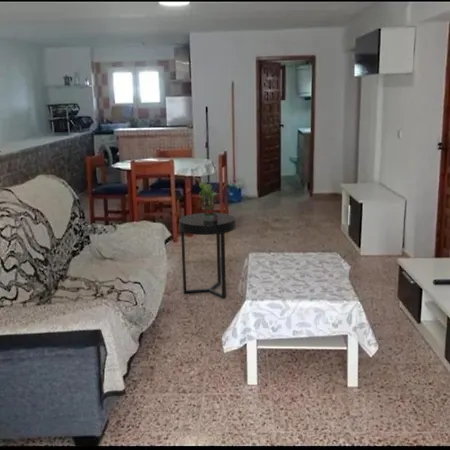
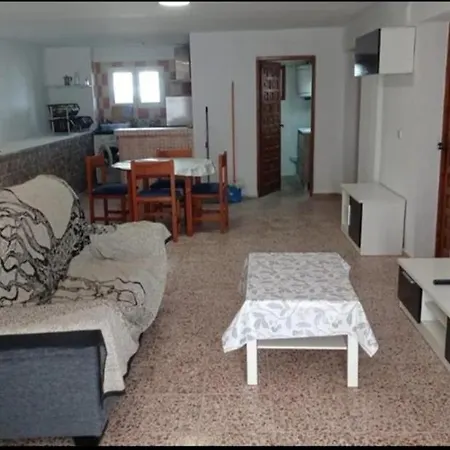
- potted plant (206, 197)
- side table (217, 255)
